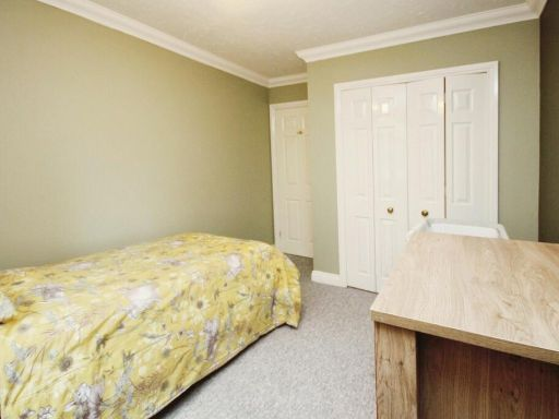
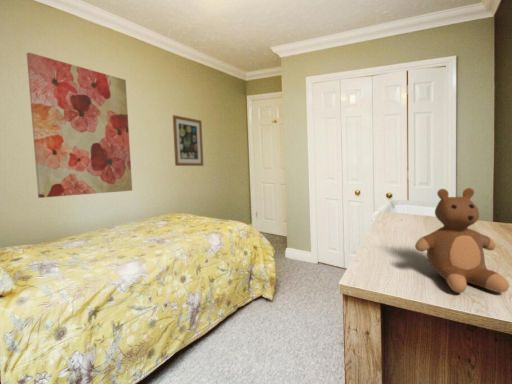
+ wall art (87, 131)
+ teddy bear (462, 236)
+ wall art (189, 142)
